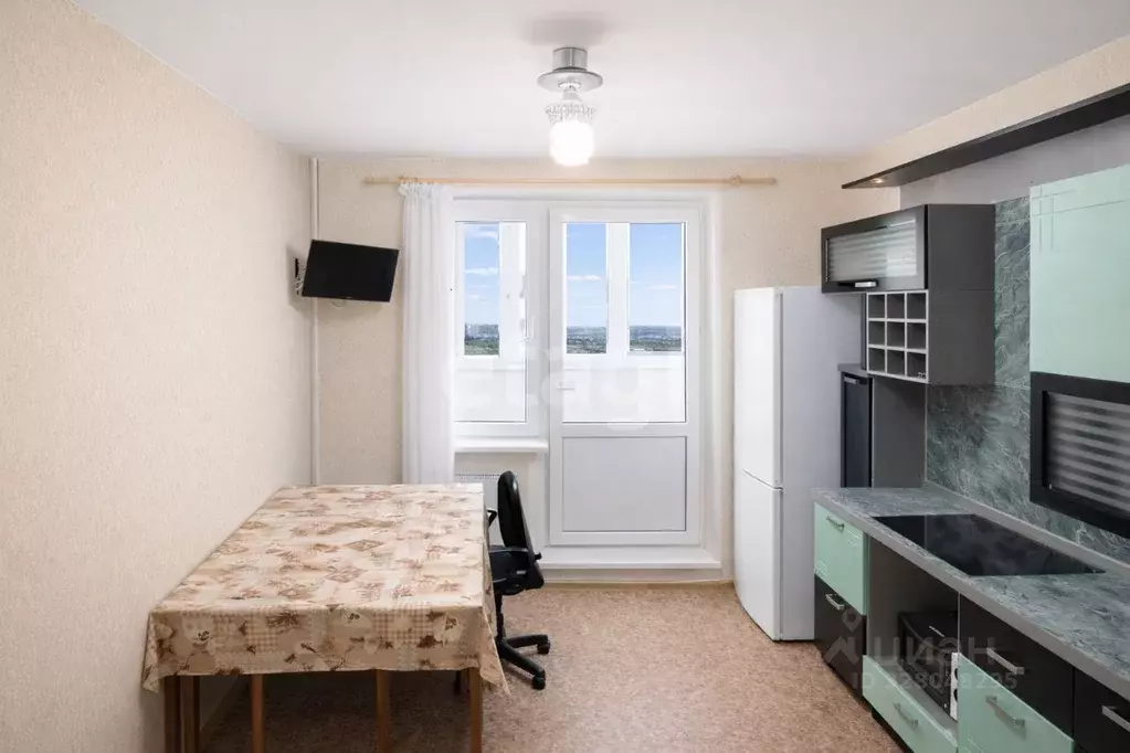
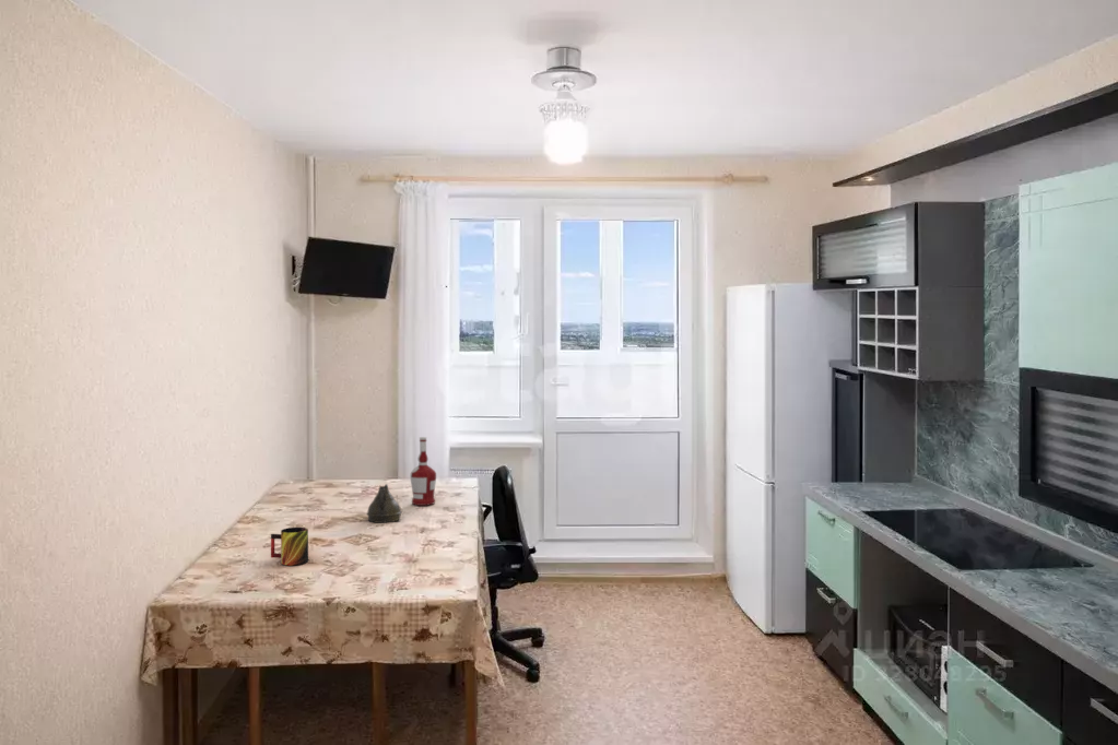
+ alcohol (423, 470)
+ teapot (385, 501)
+ mug (289, 546)
